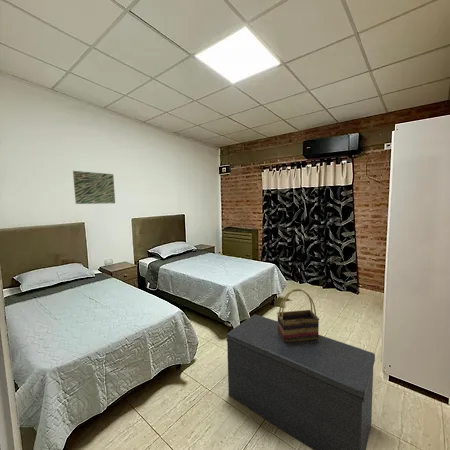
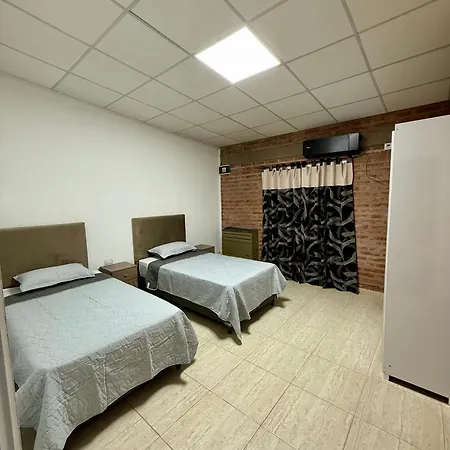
- wall art (95, 188)
- bench (294, 375)
- woven basket (297, 312)
